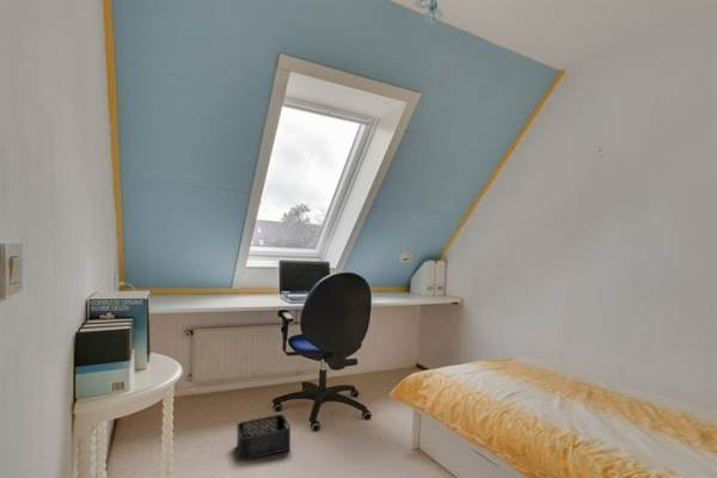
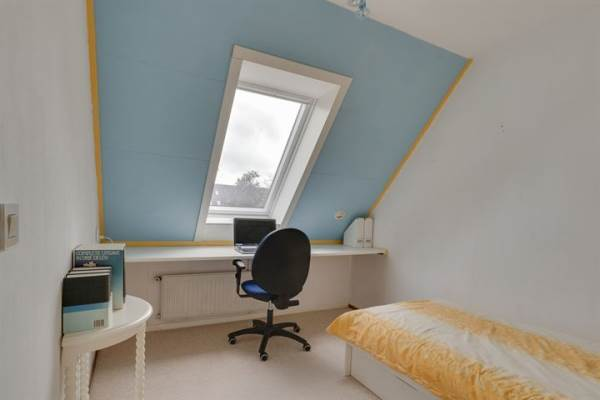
- storage bin (263, 436)
